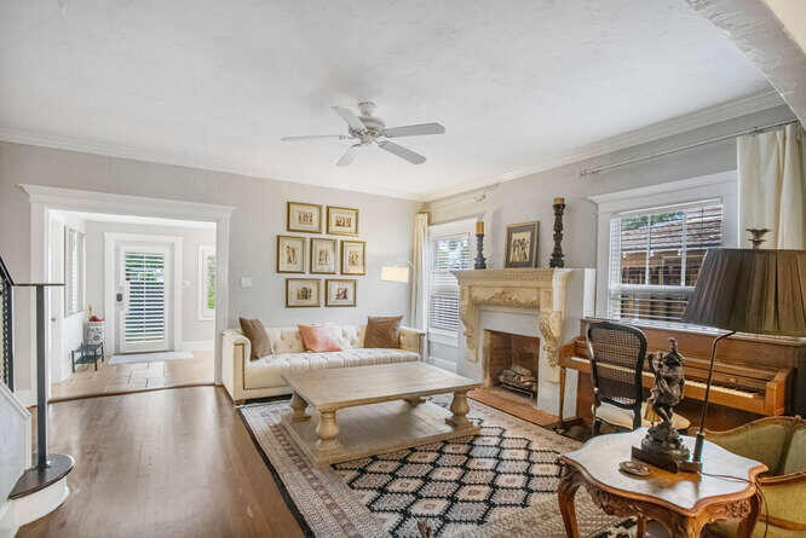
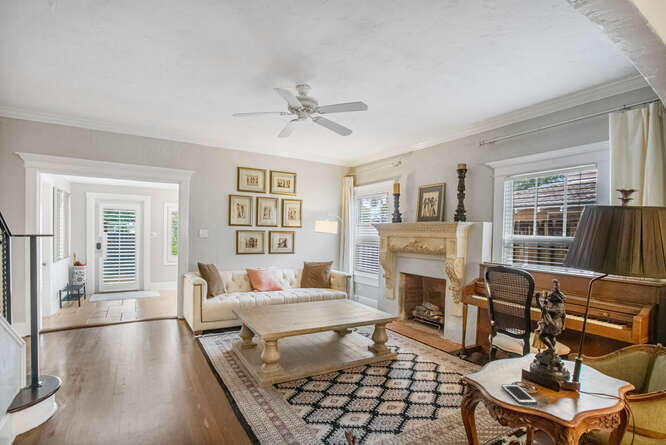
+ cell phone (518, 393)
